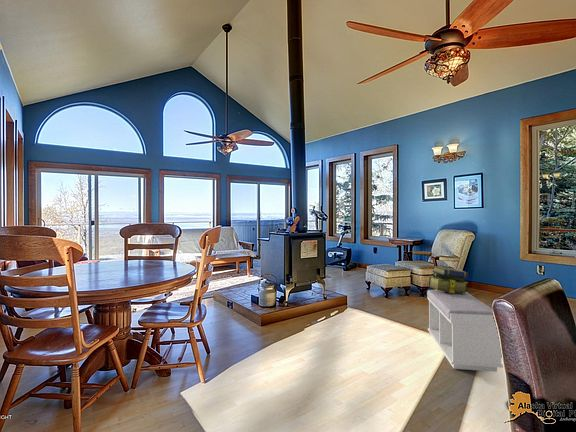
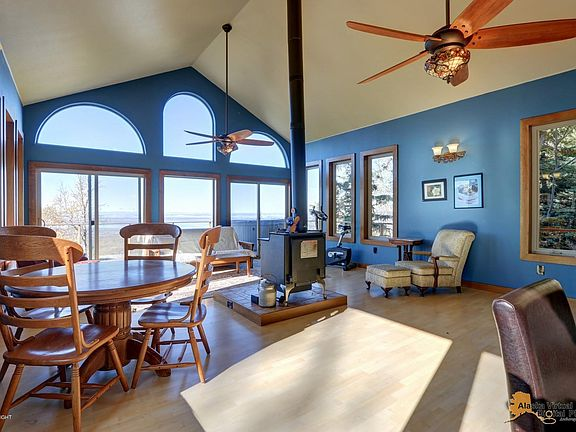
- stack of books (447, 280)
- bench (459, 325)
